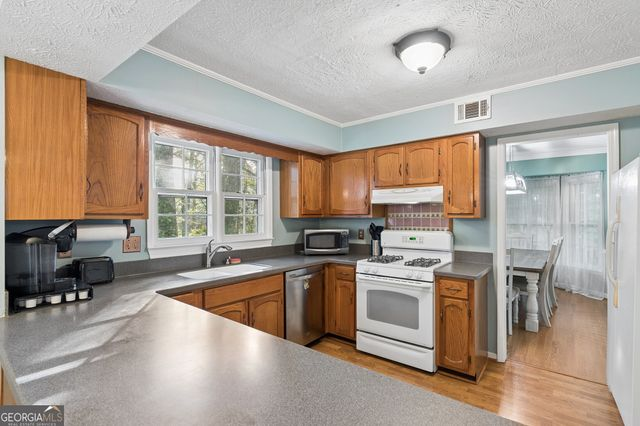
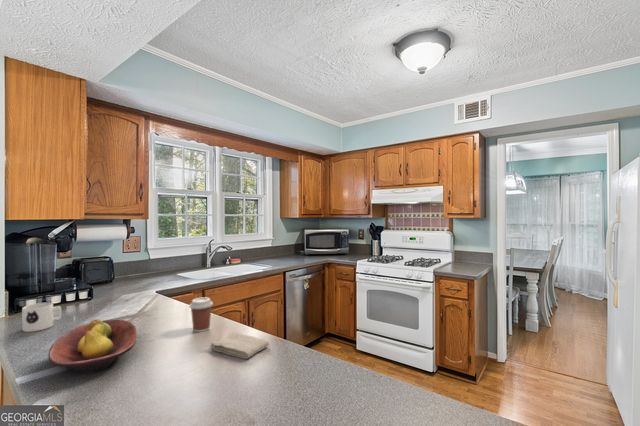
+ mug (41, 315)
+ coffee cup (201, 314)
+ fruit bowl (96, 340)
+ washcloth (239, 343)
